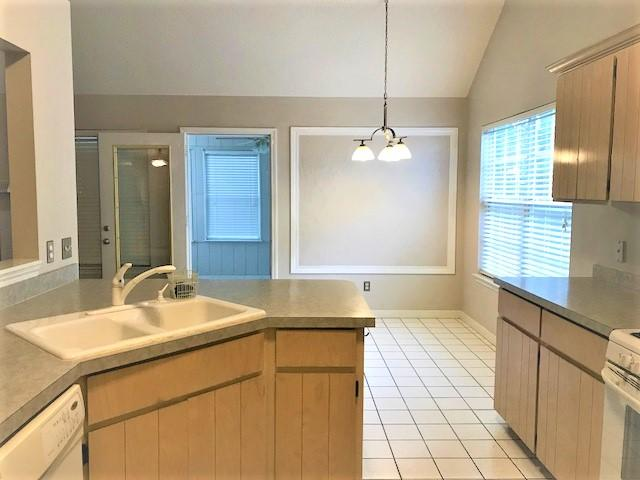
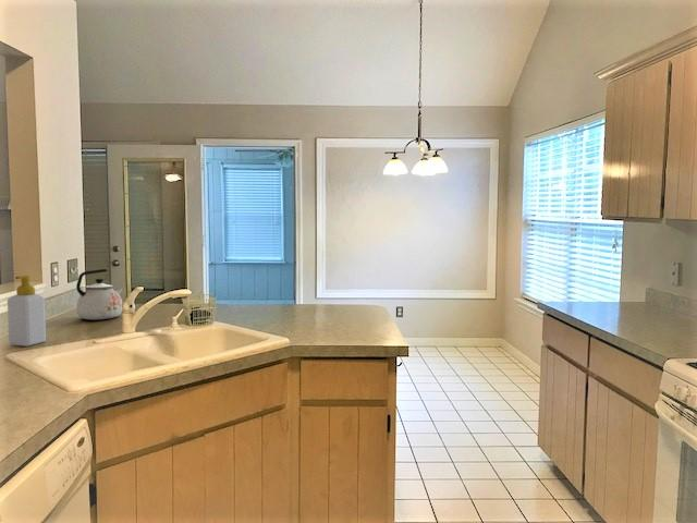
+ kettle (99, 293)
+ soap bottle (26, 309)
